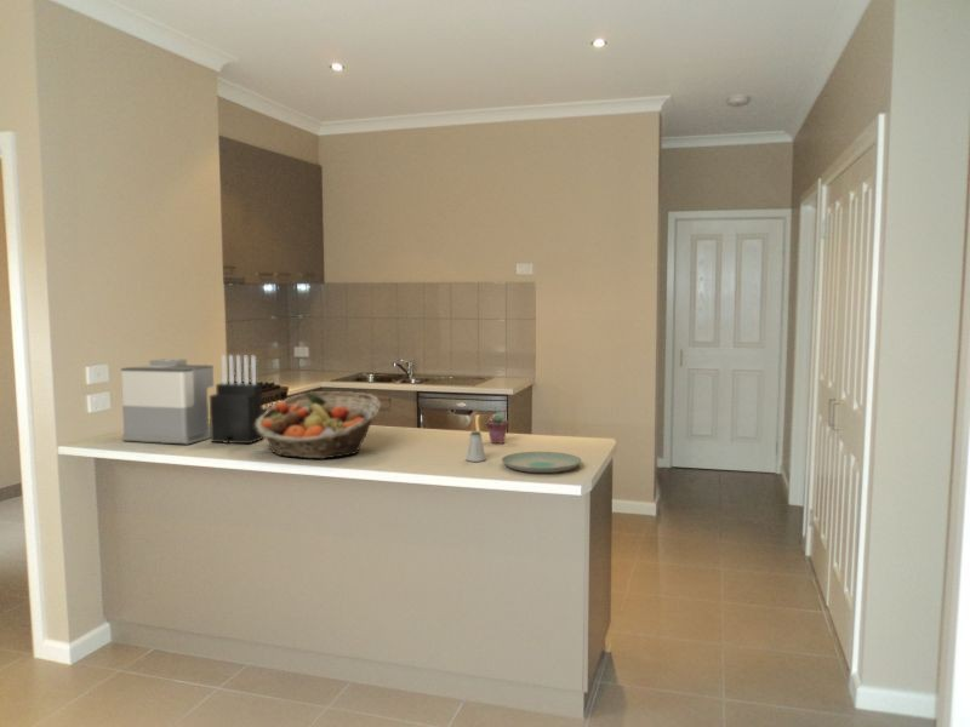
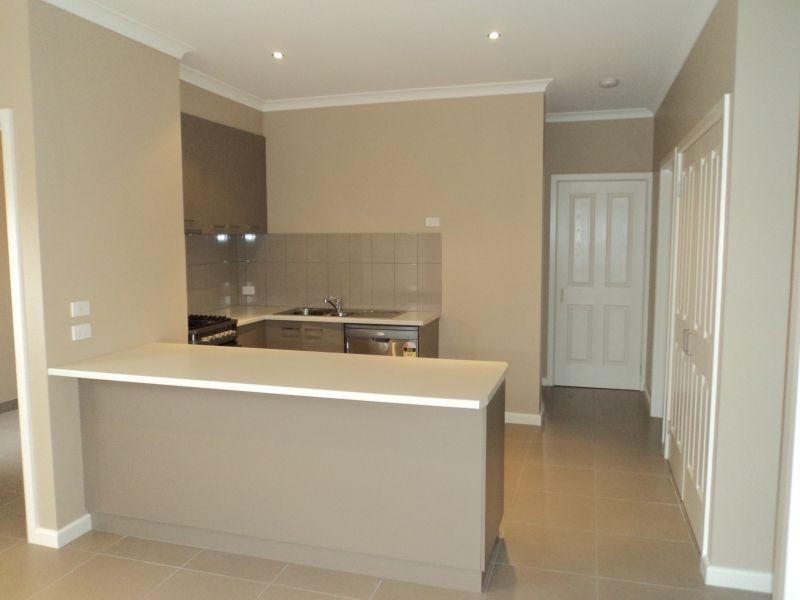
- coffee maker (176, 399)
- saltshaker (475, 445)
- fruit basket (318, 423)
- plate (541, 462)
- potted succulent (497, 427)
- knife block (234, 399)
